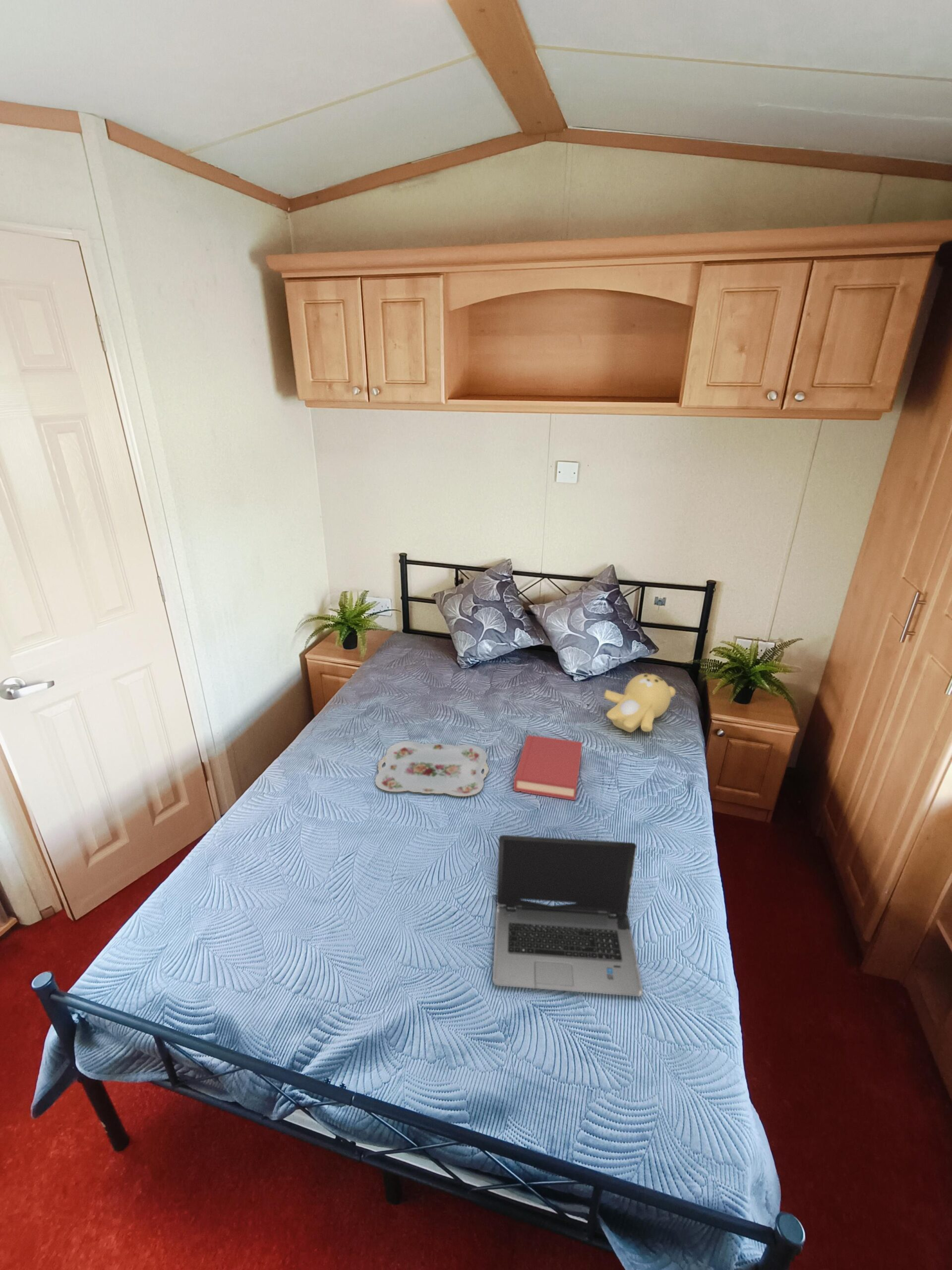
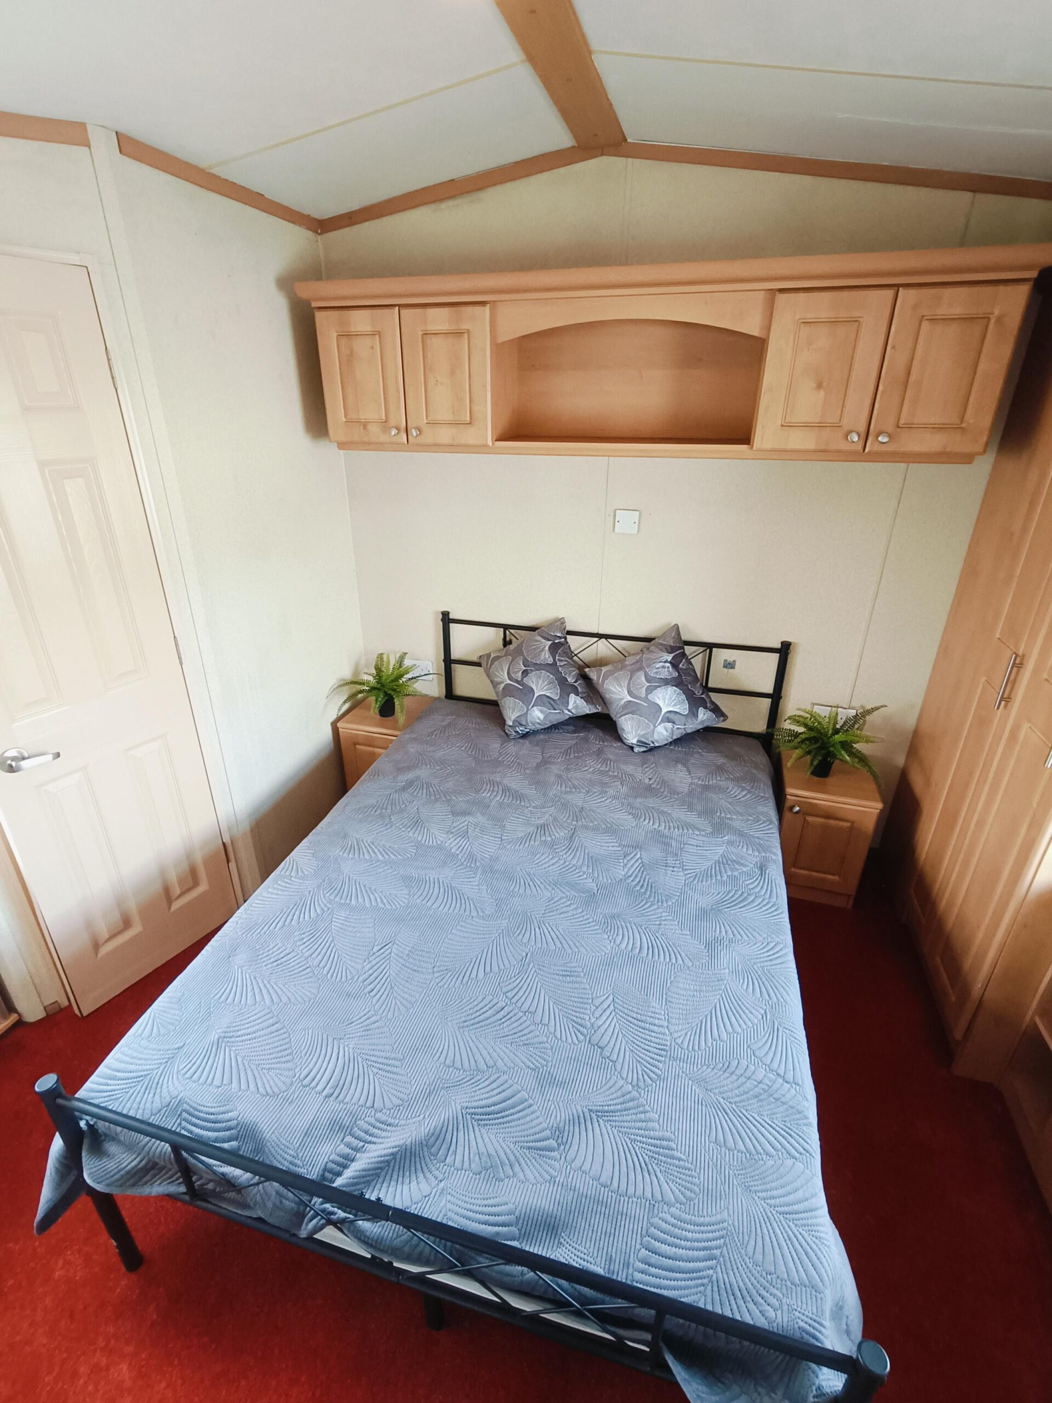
- teddy bear (637, 700)
- hardback book (549, 765)
- laptop computer (567, 913)
- serving tray (433, 768)
